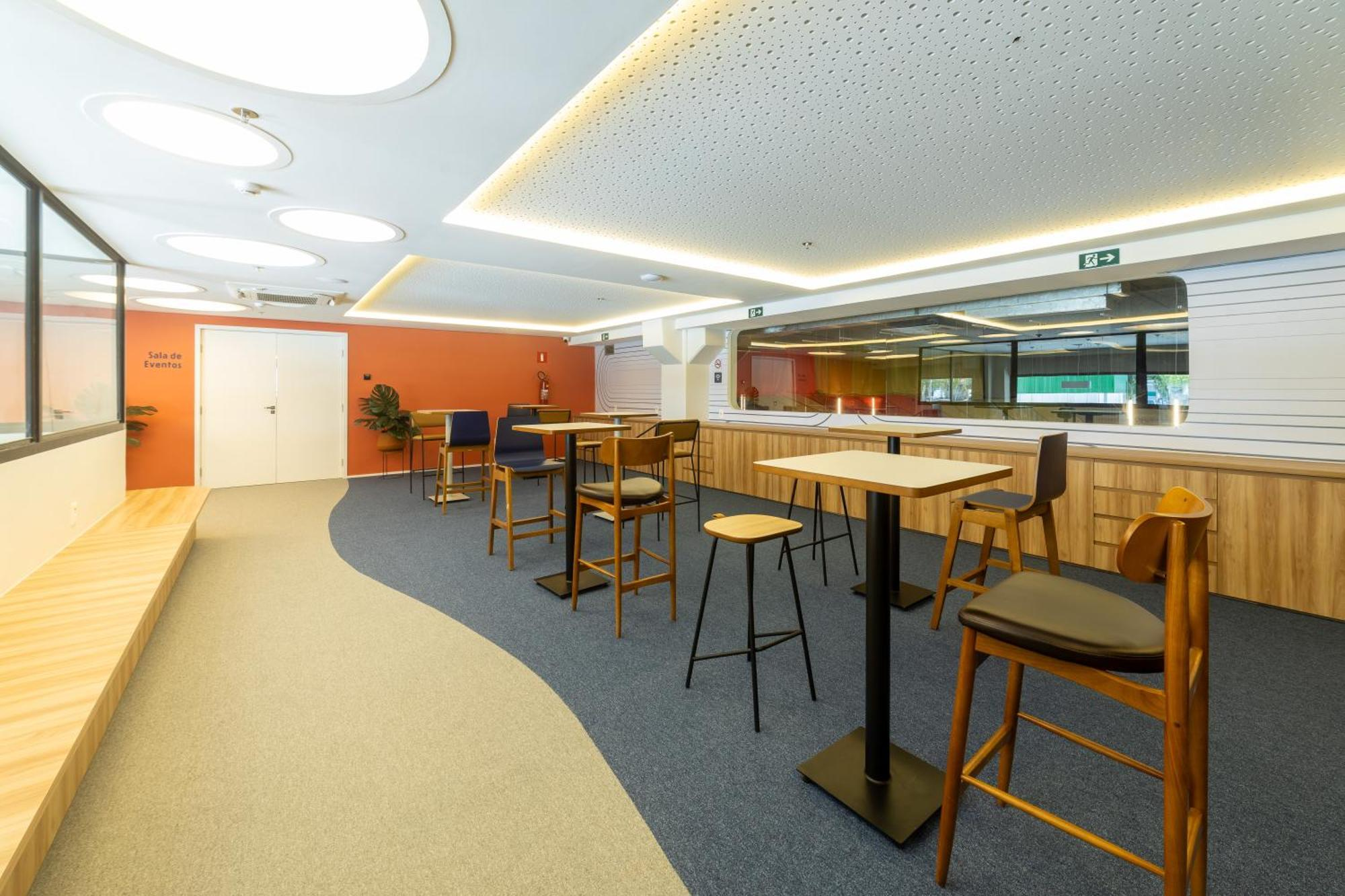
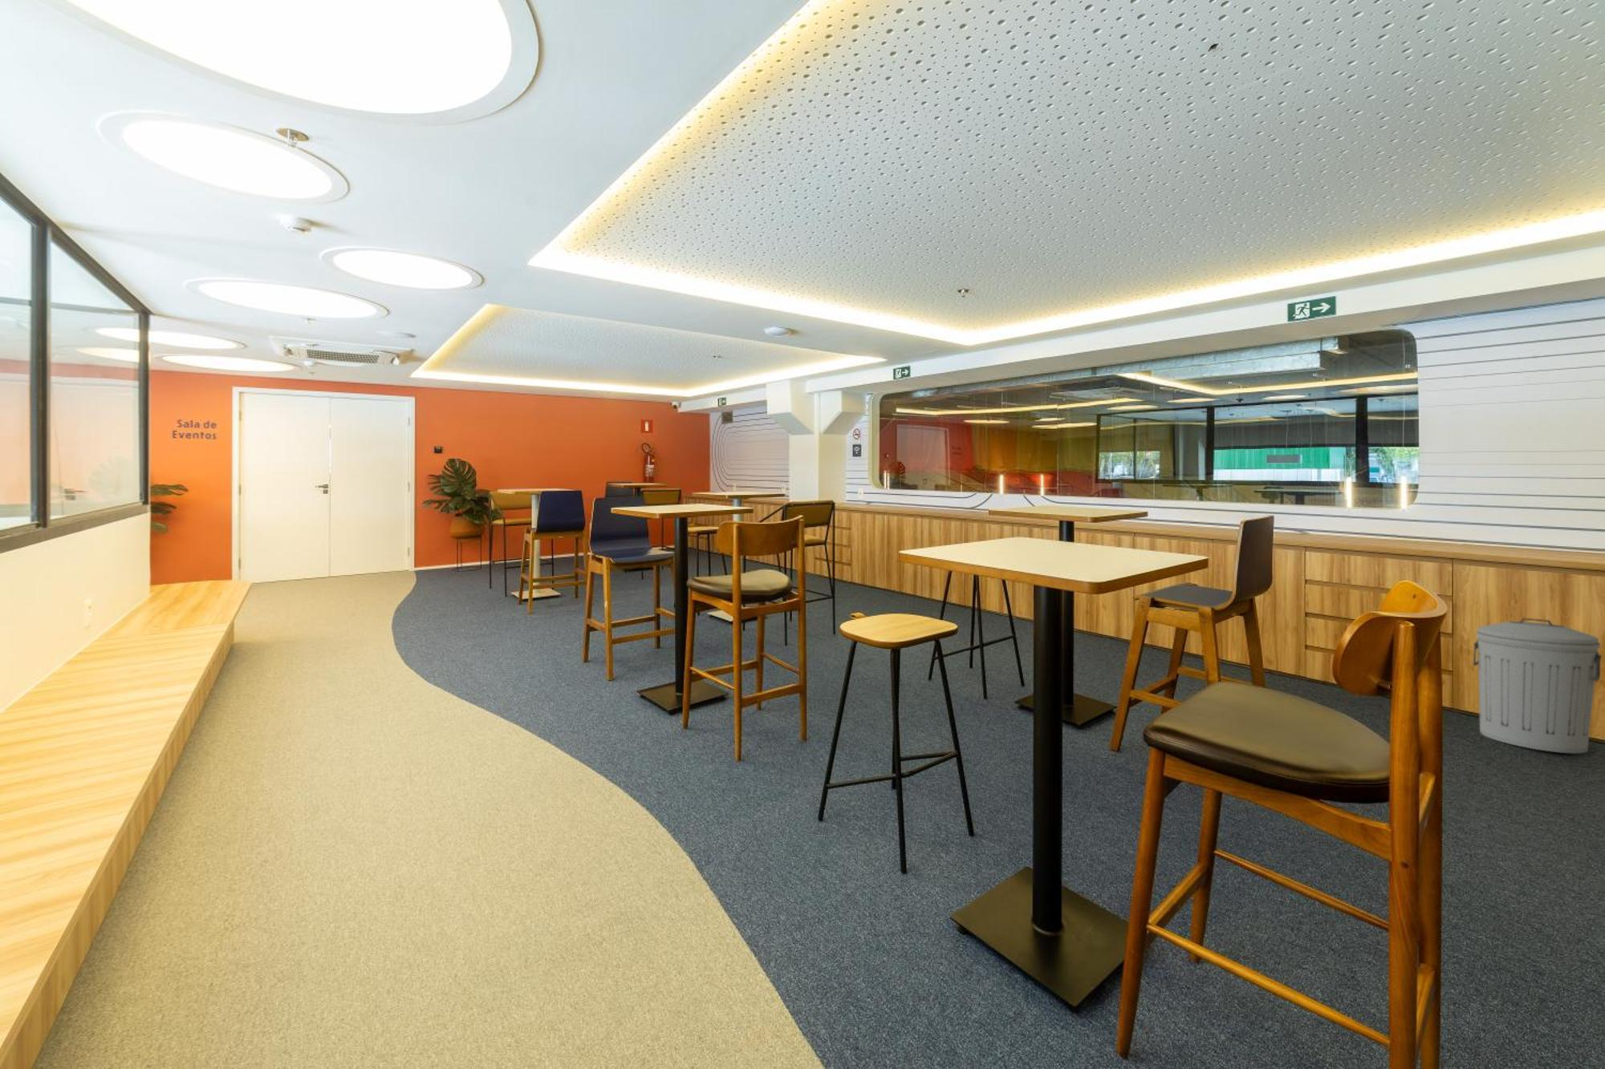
+ trash can (1533, 679)
